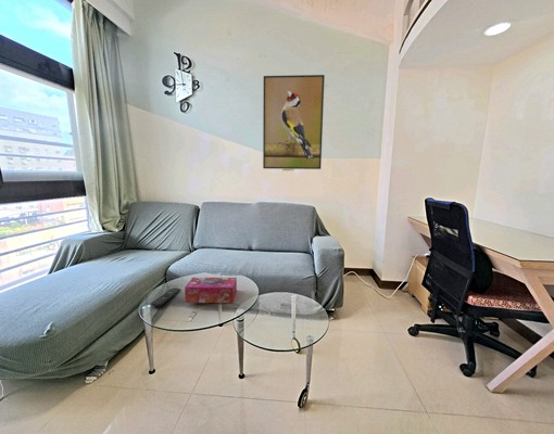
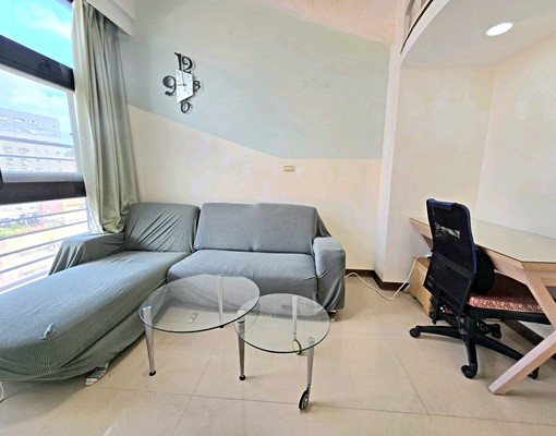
- remote control (166, 296)
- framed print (292, 123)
- tissue box (212, 289)
